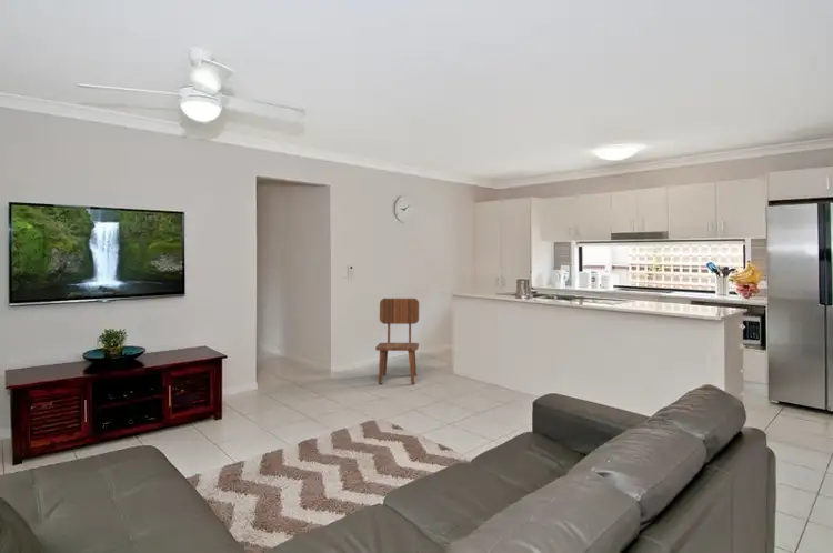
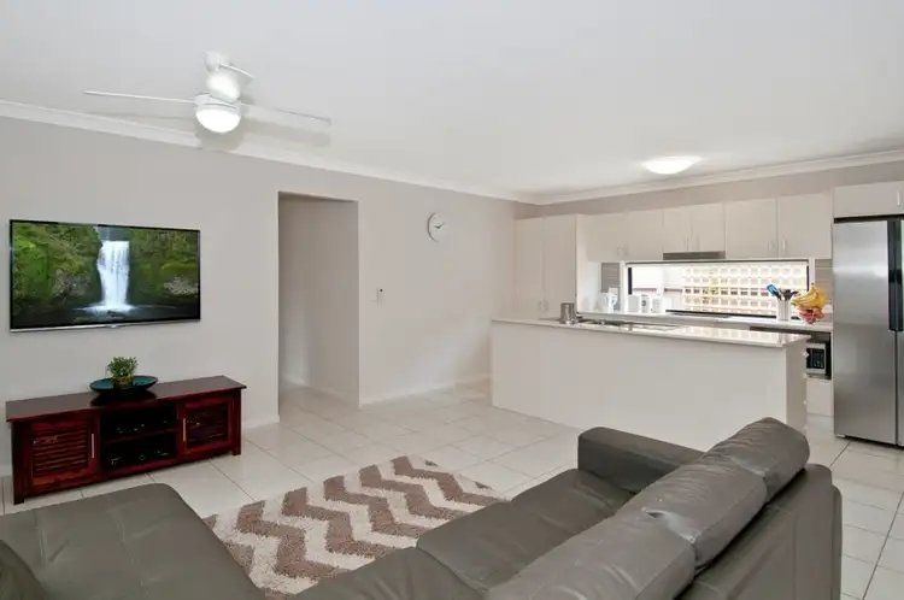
- dining chair (398, 343)
